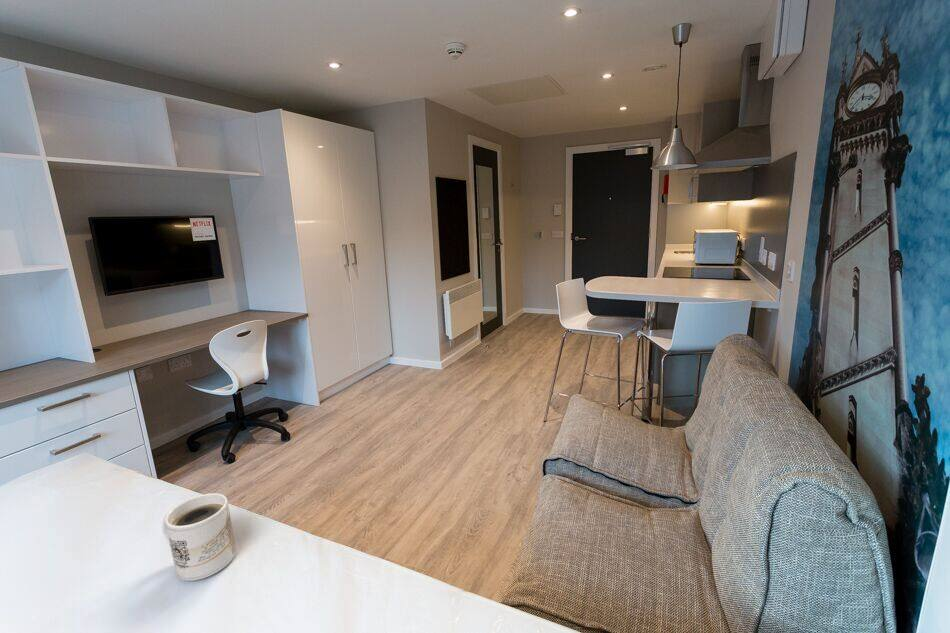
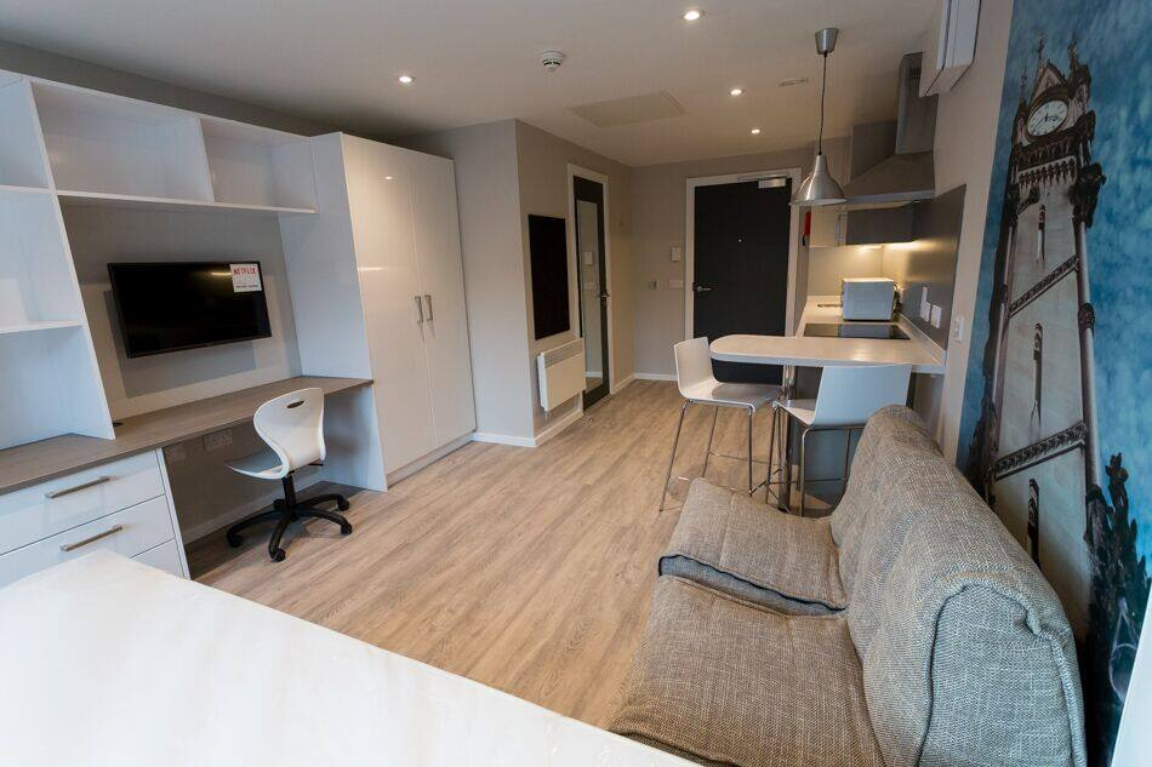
- mug (199, 532)
